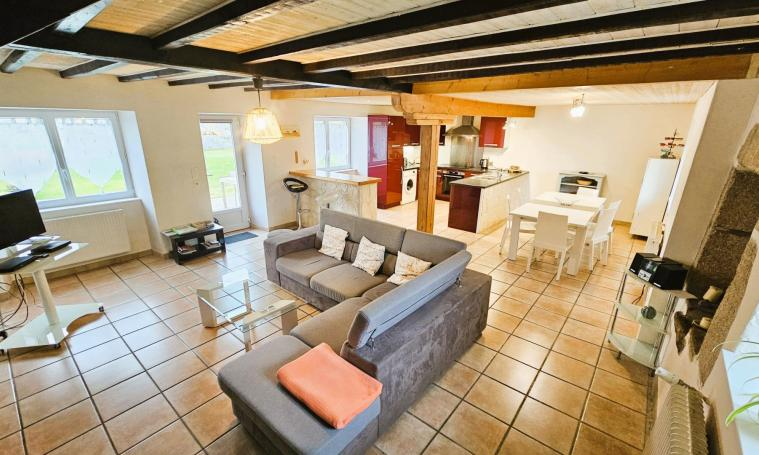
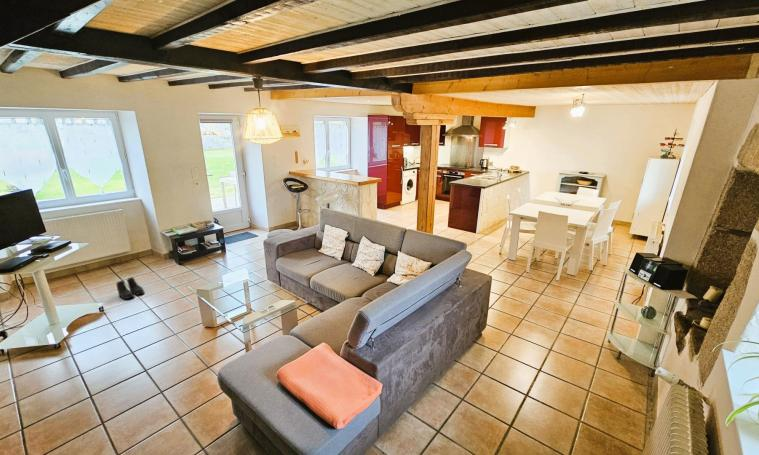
+ boots (129, 287)
